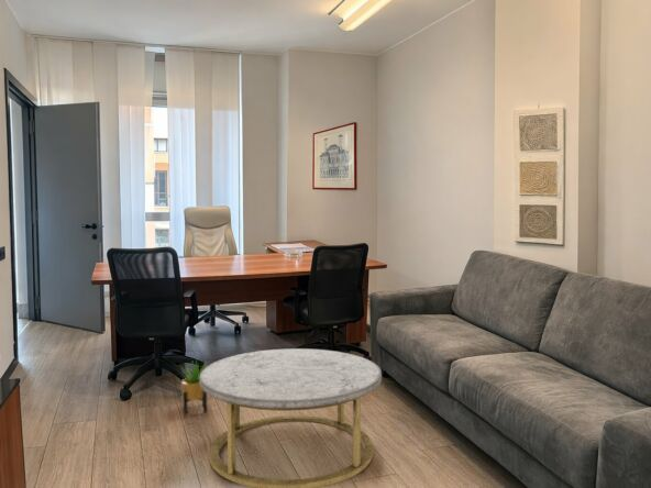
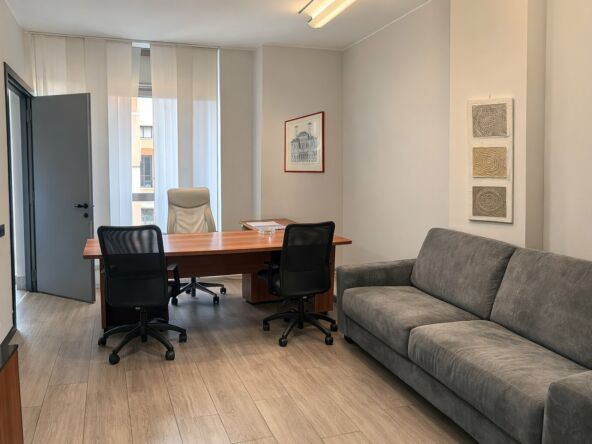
- coffee table (290, 410)
- potted plant (195, 384)
